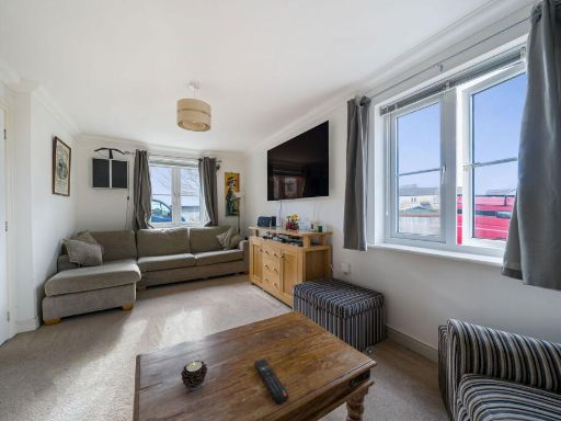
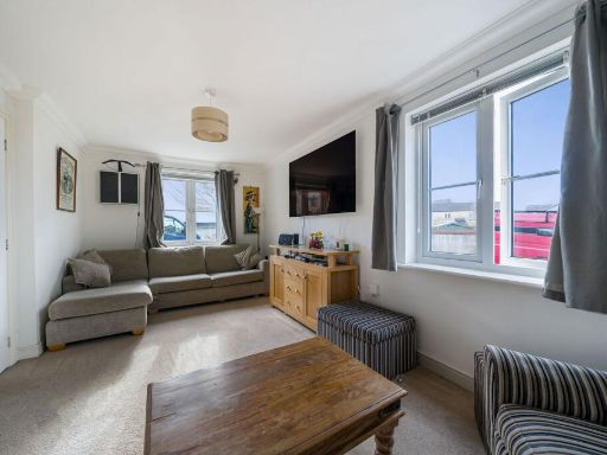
- candle (194, 373)
- remote control (270, 378)
